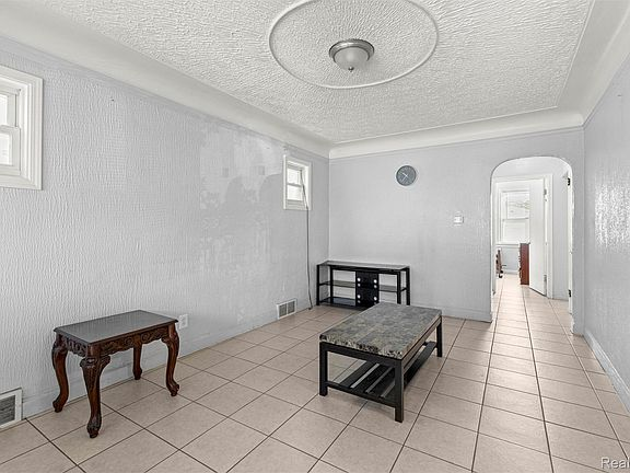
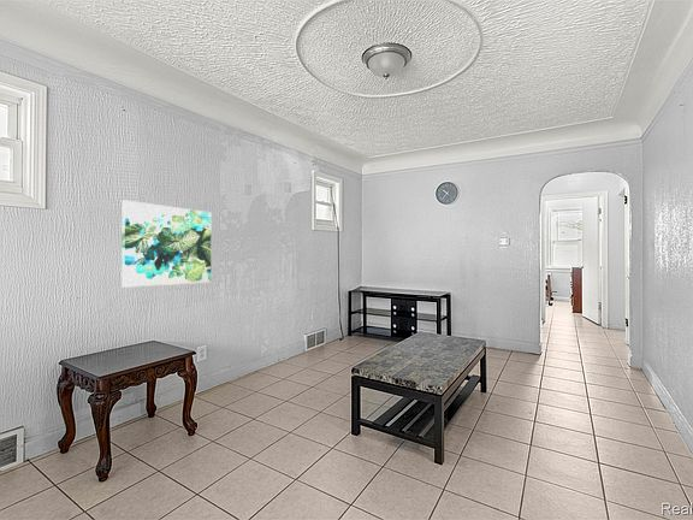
+ wall art (171, 246)
